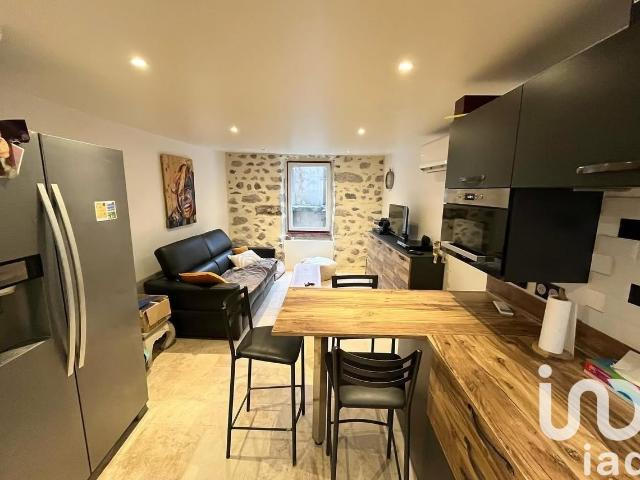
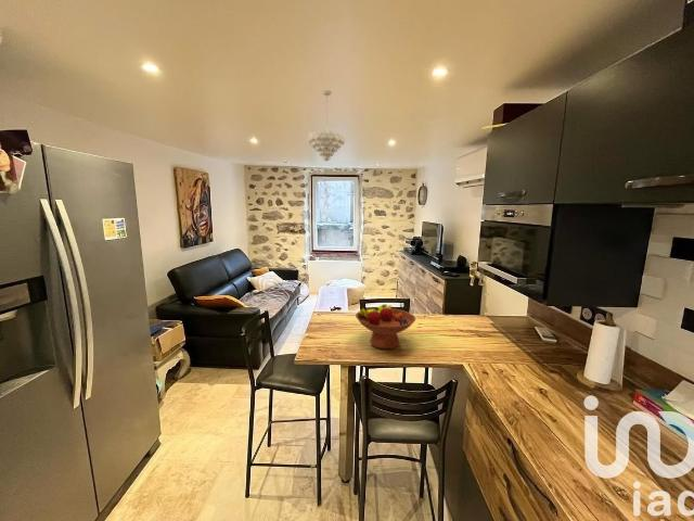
+ fruit bowl (385, 325)
+ pendant light (326, 126)
